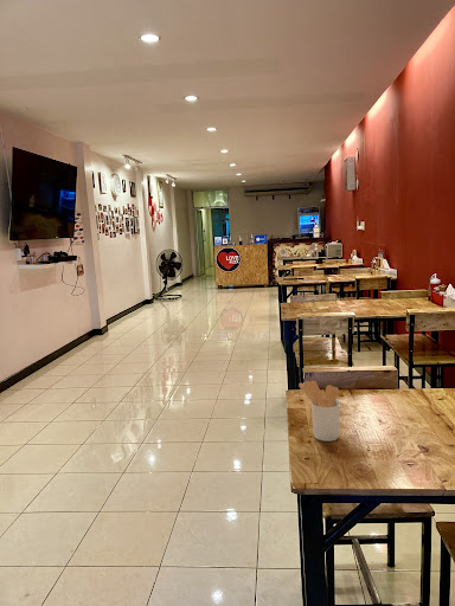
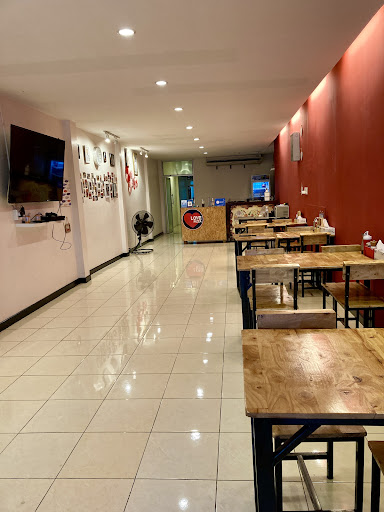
- utensil holder (320, 408)
